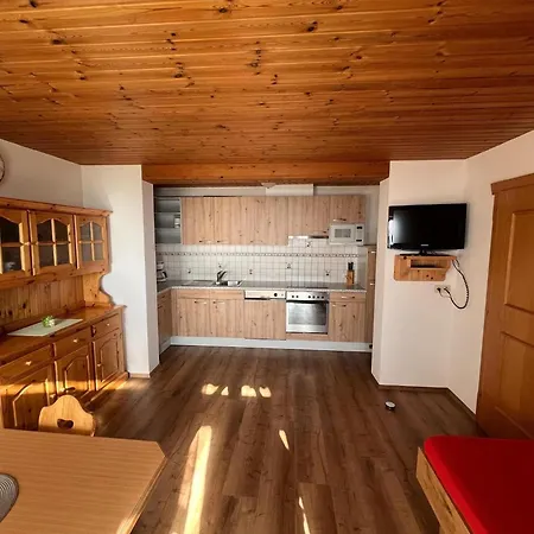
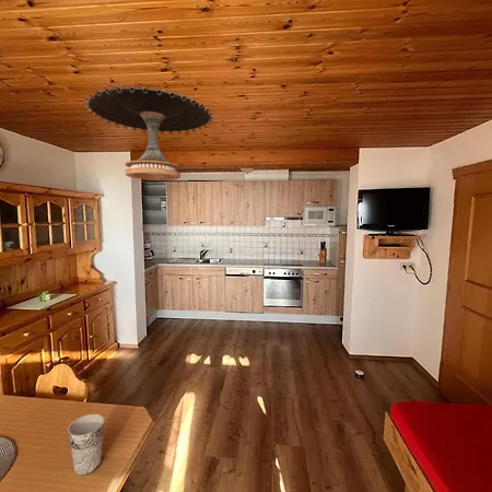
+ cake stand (153, 140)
+ cup (86, 444)
